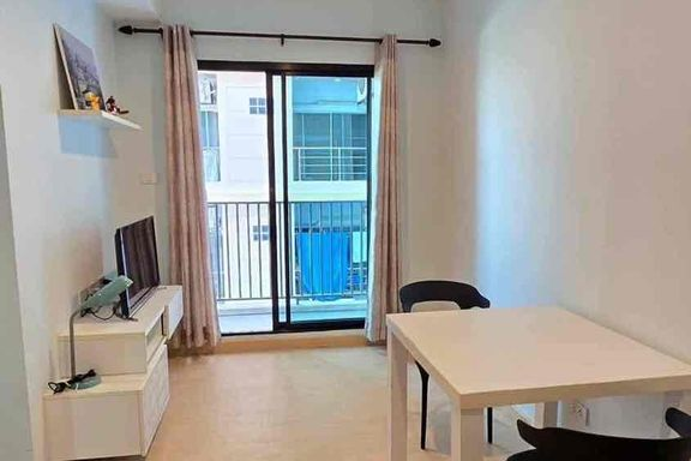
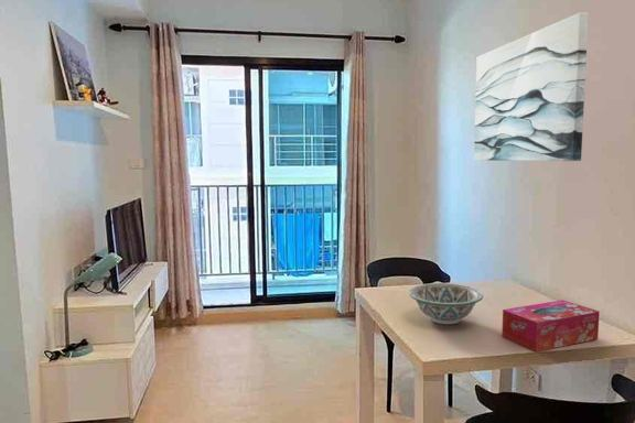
+ wall art (520, 100)
+ tissue box (550, 324)
+ decorative bowl (444, 305)
